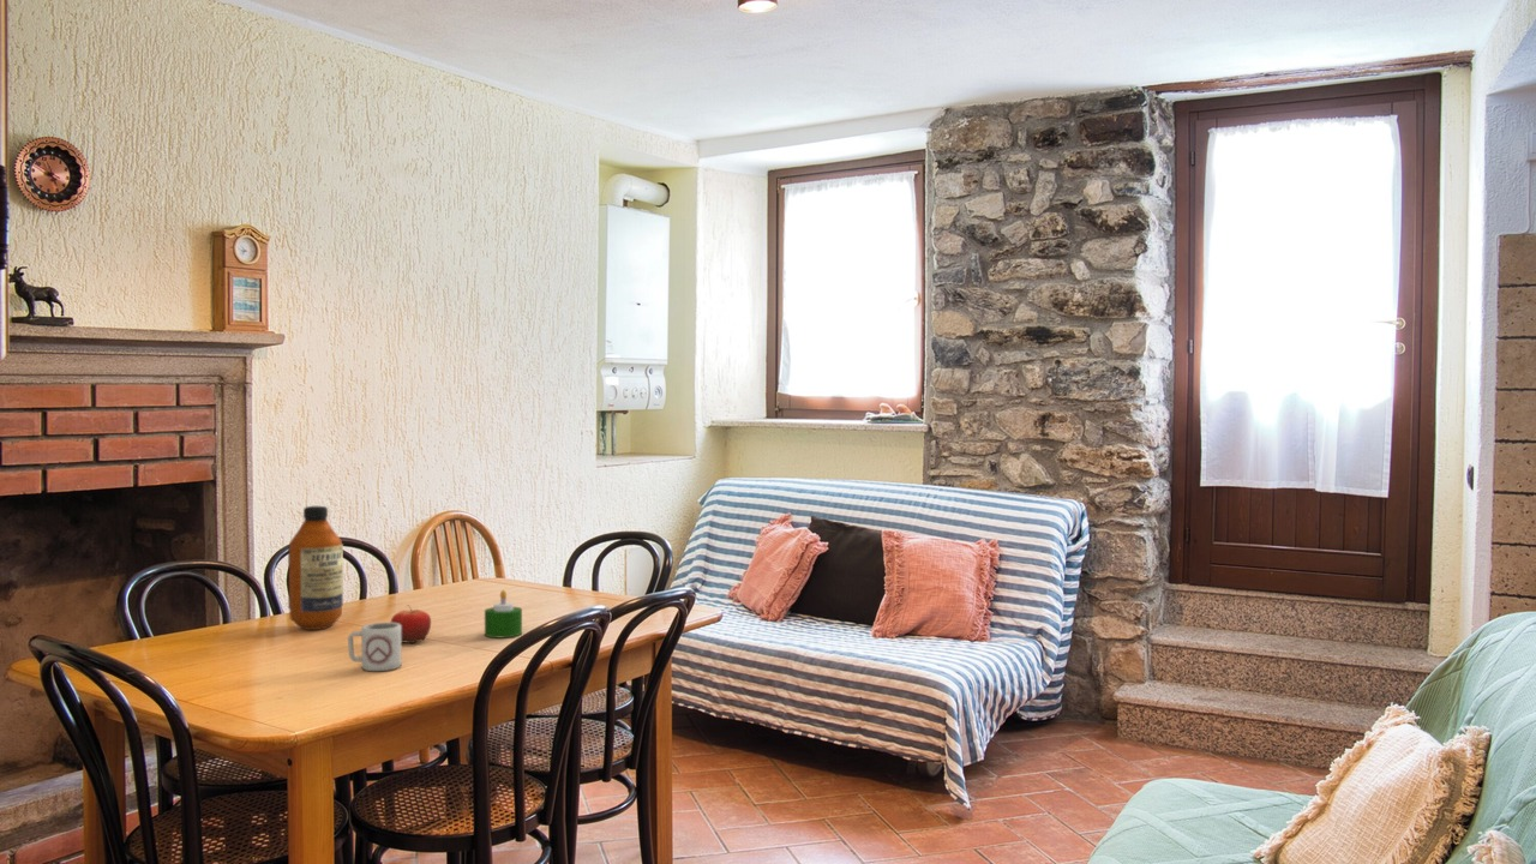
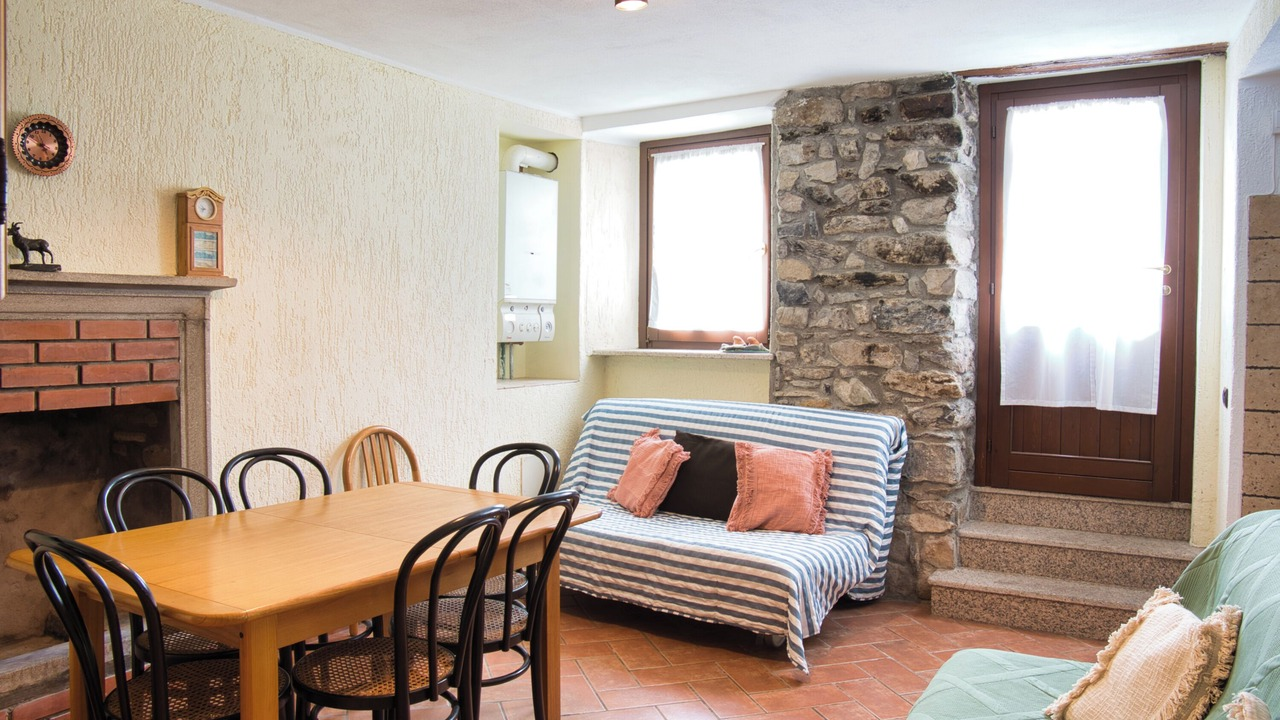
- fruit (410, 623)
- bottle (316, 566)
- cup (374, 646)
- candle (503, 611)
